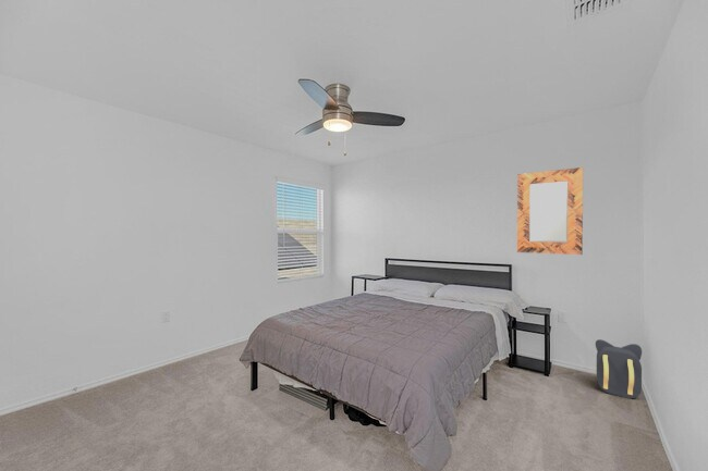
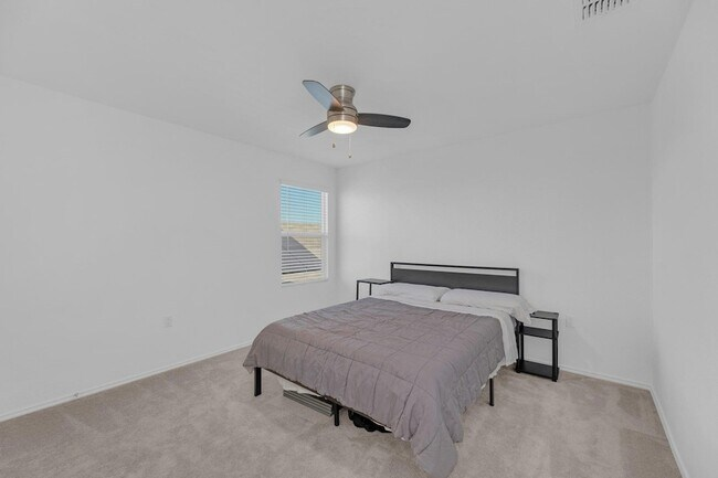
- home mirror (548, 212)
- backpack (618, 368)
